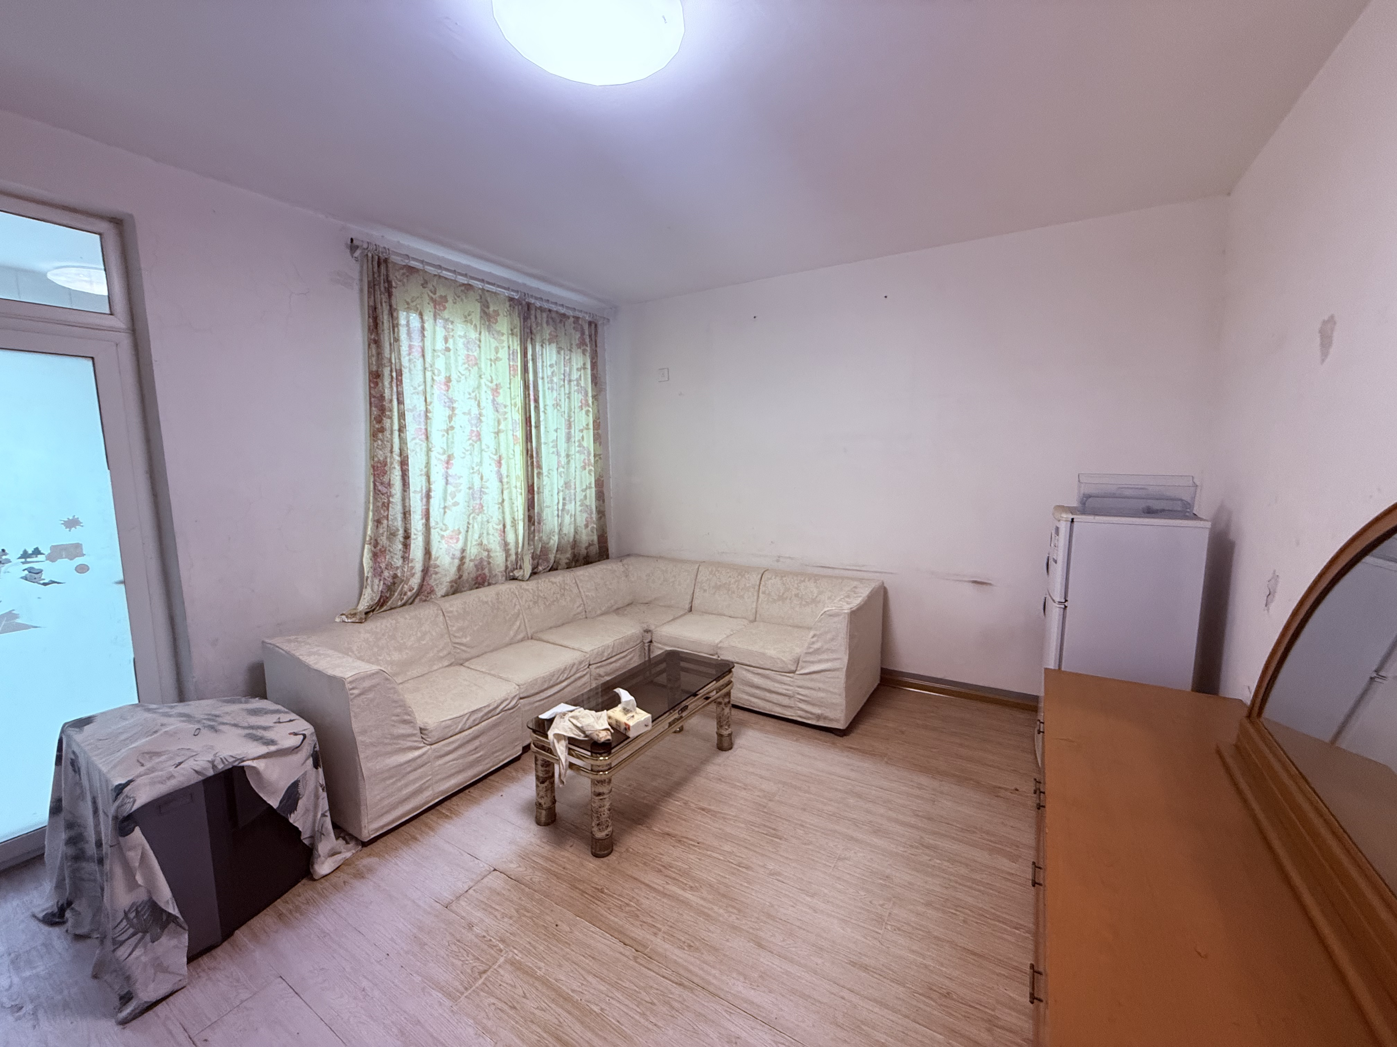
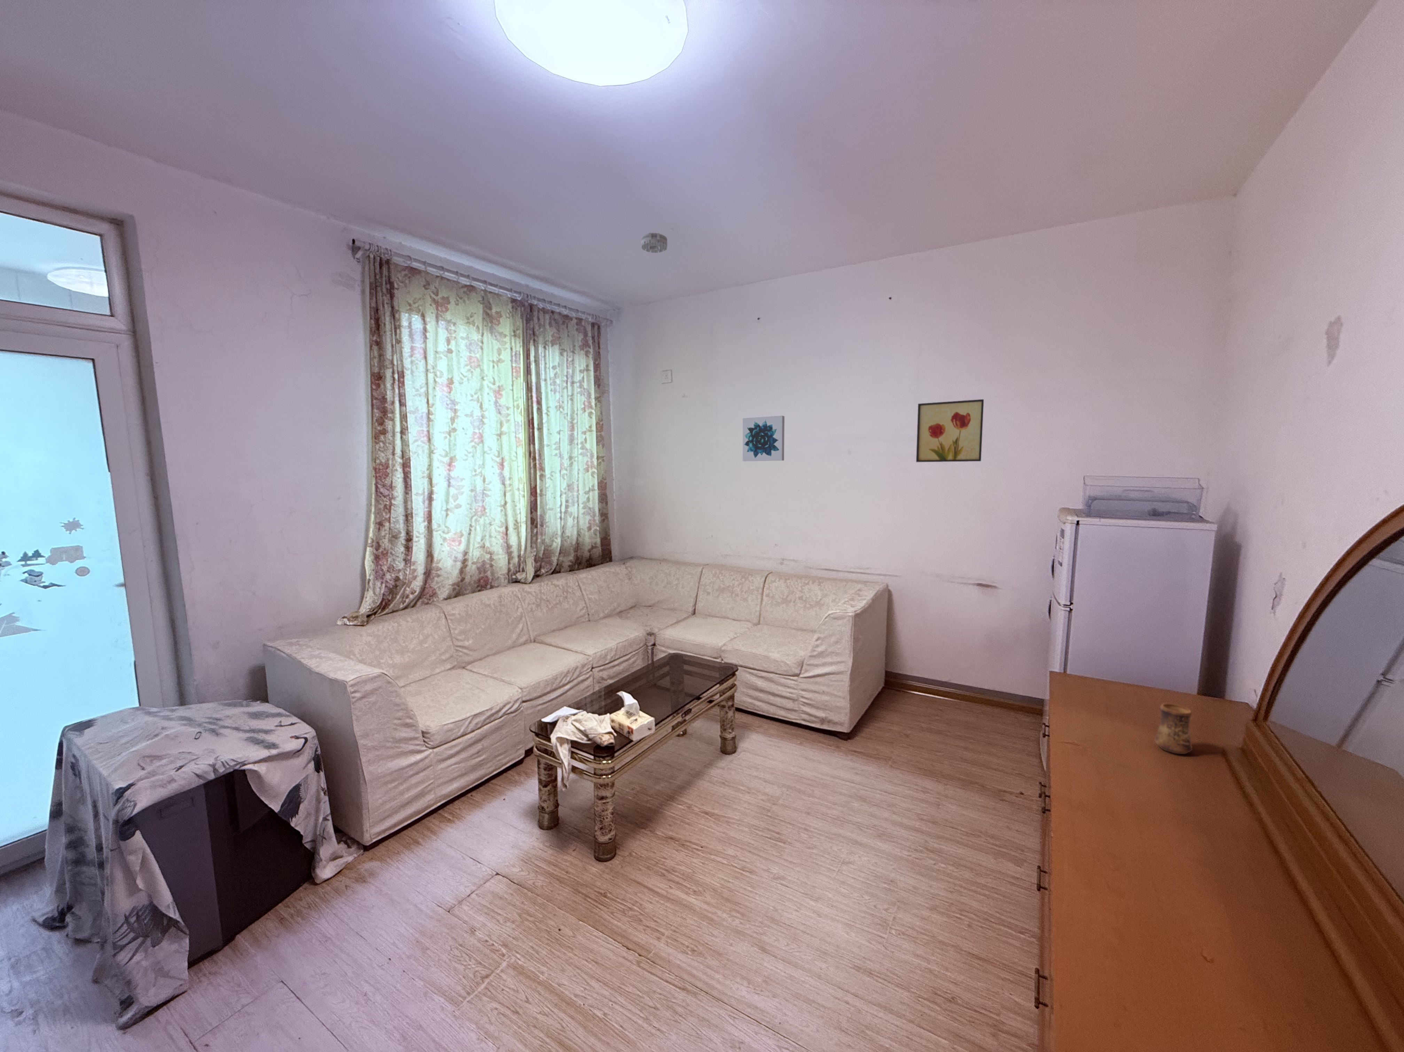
+ cup (1174, 728)
+ smoke detector (654, 242)
+ wall art (763, 439)
+ wall art (949, 432)
